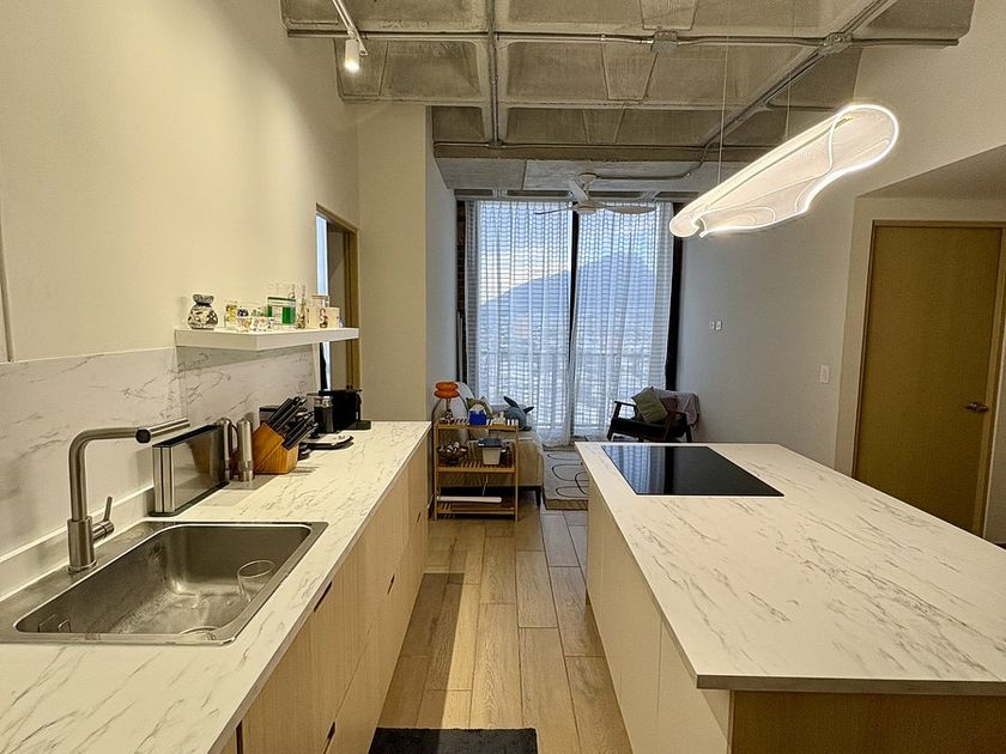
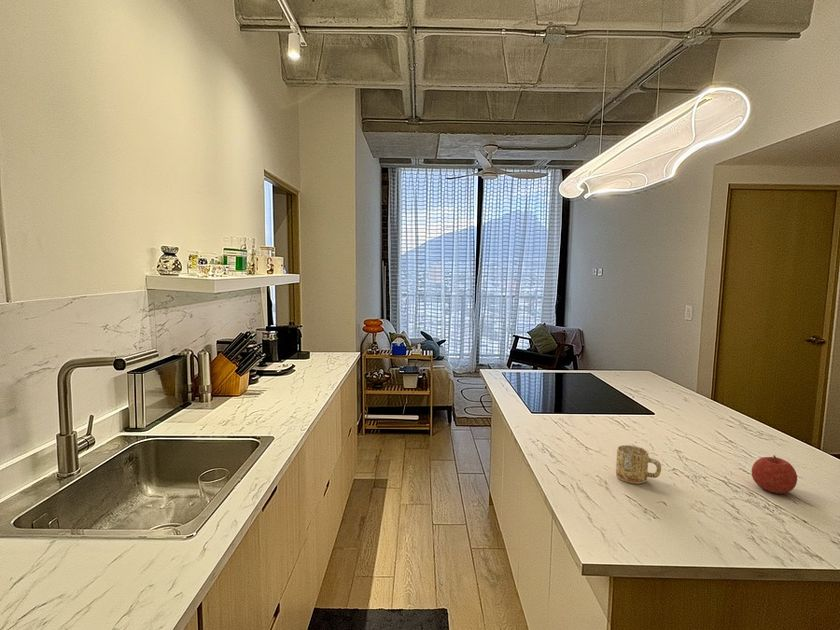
+ fruit (773, 472)
+ mug (638, 465)
